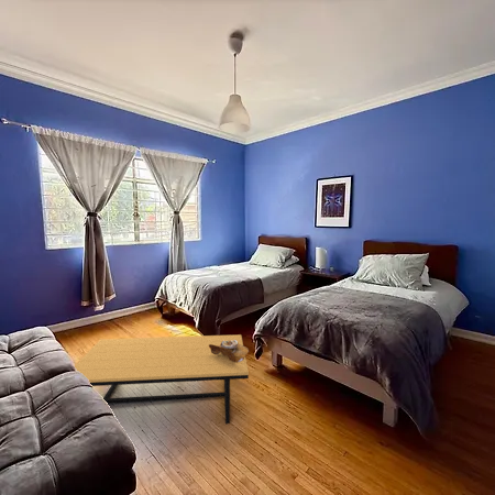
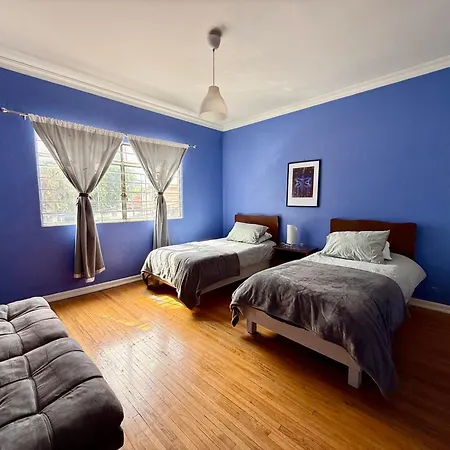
- coffee table (166, 376)
- soup bowl (230, 345)
